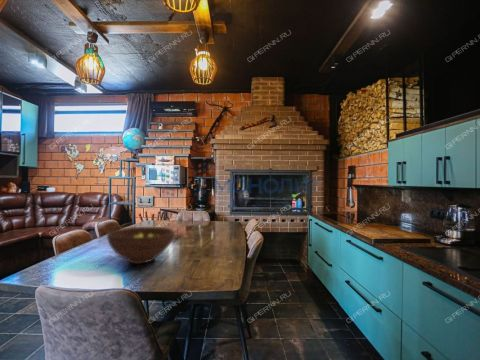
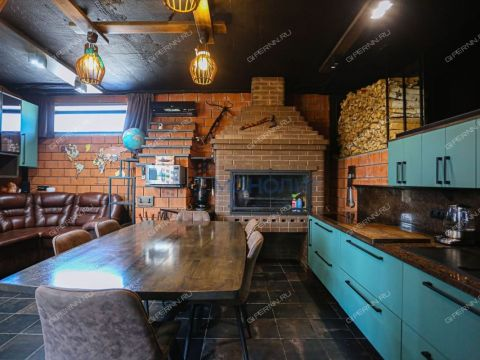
- fruit bowl (141, 246)
